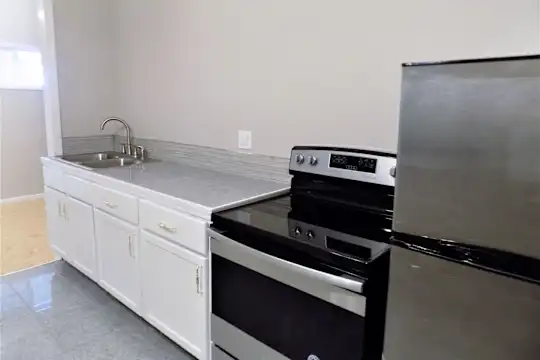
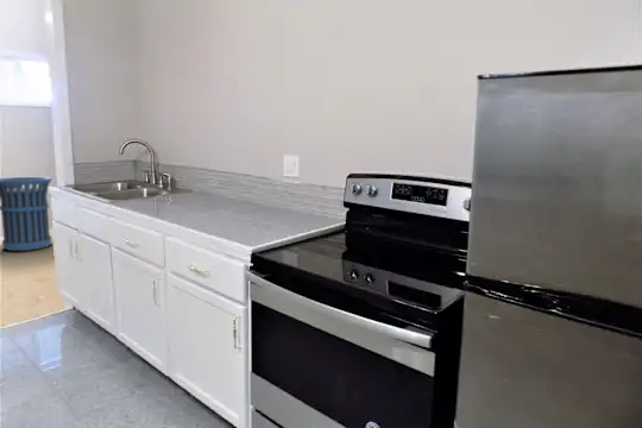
+ trash can (25, 213)
